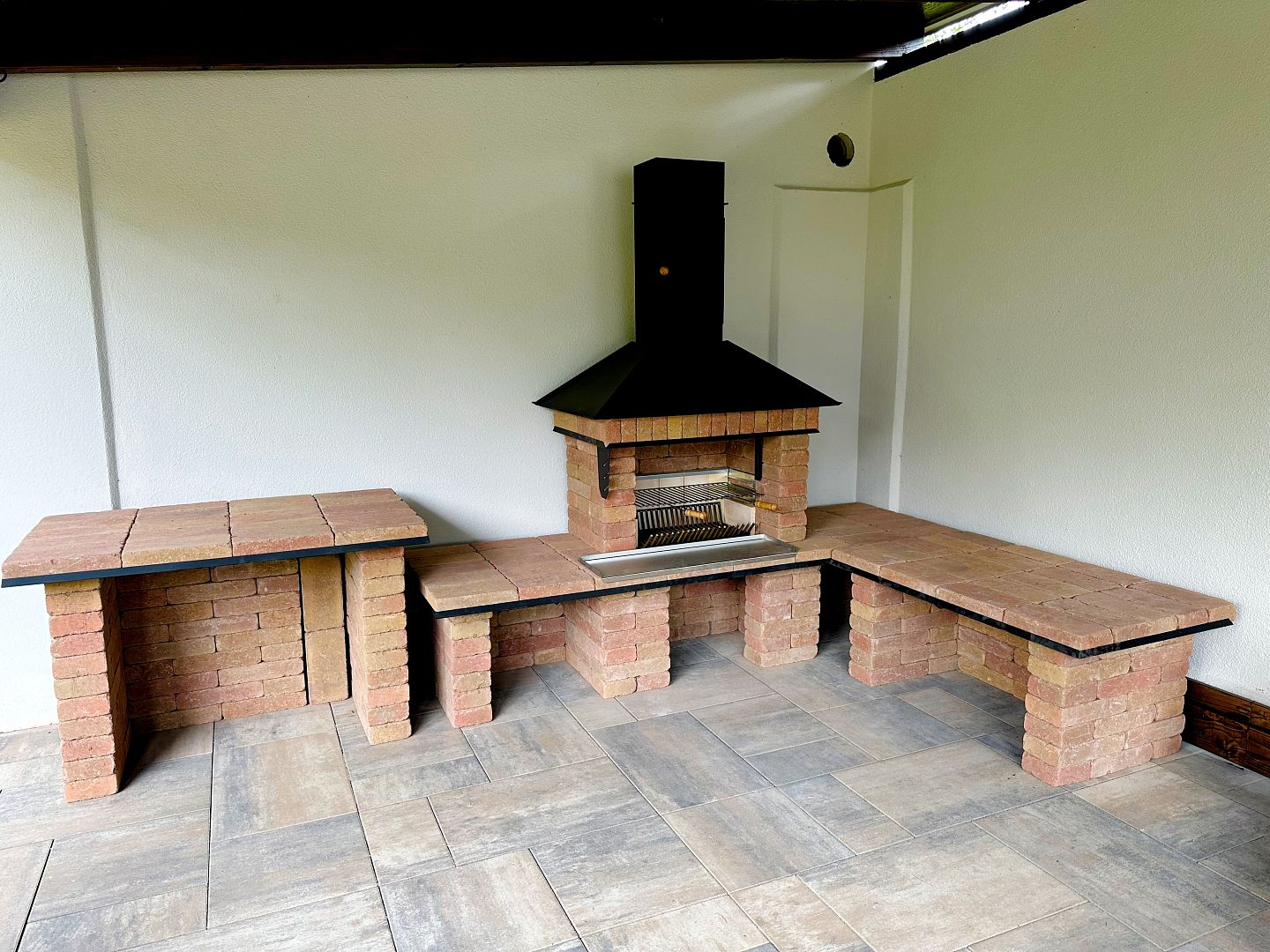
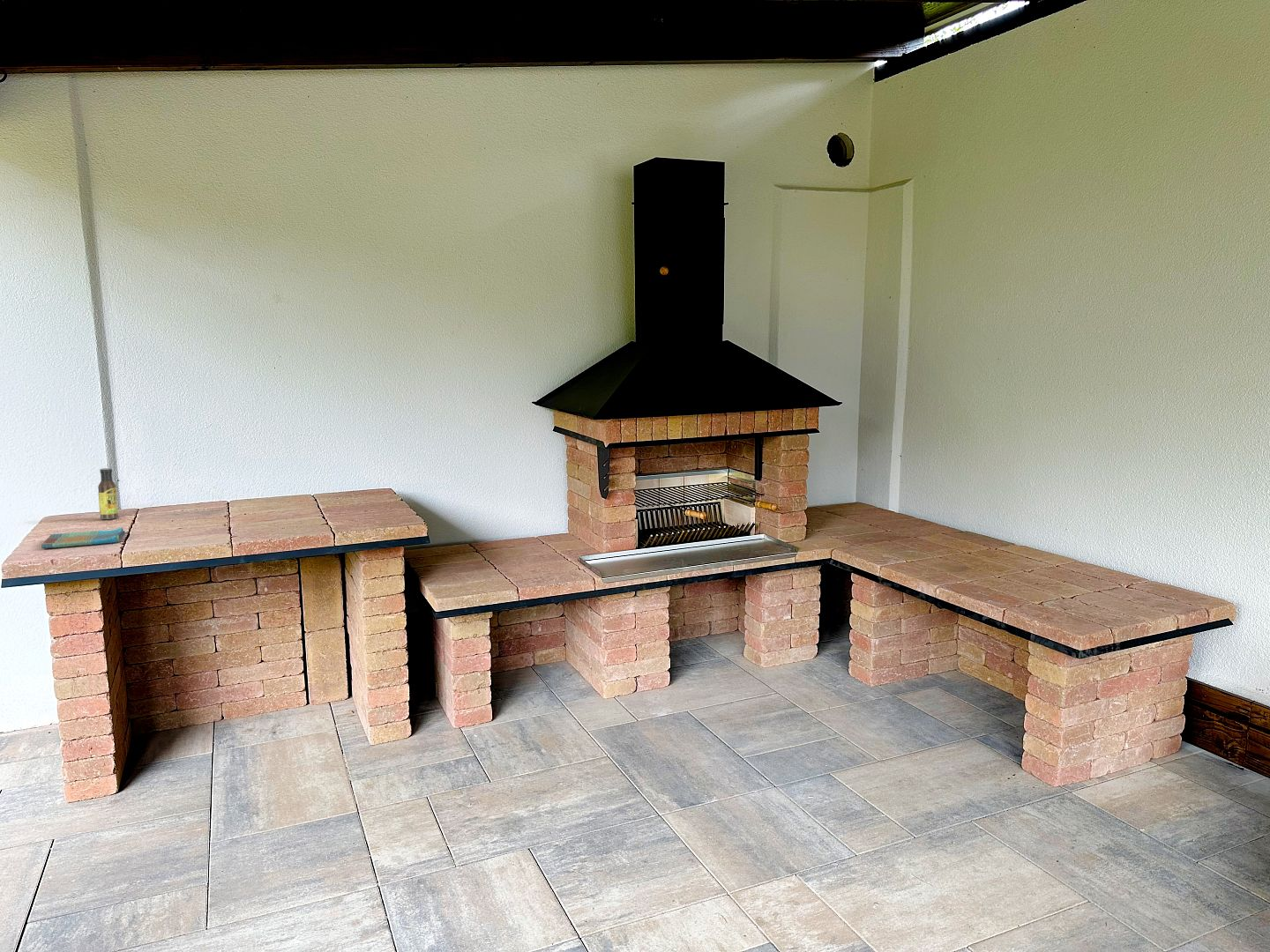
+ dish towel (85, 538)
+ sauce bottle (107, 494)
